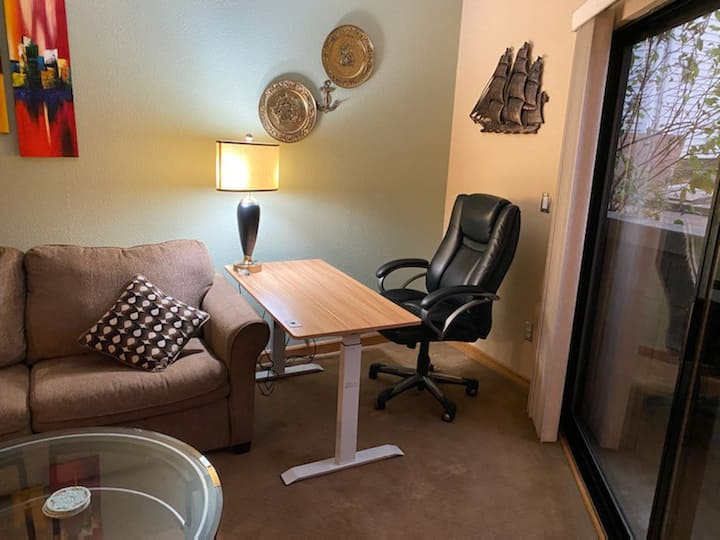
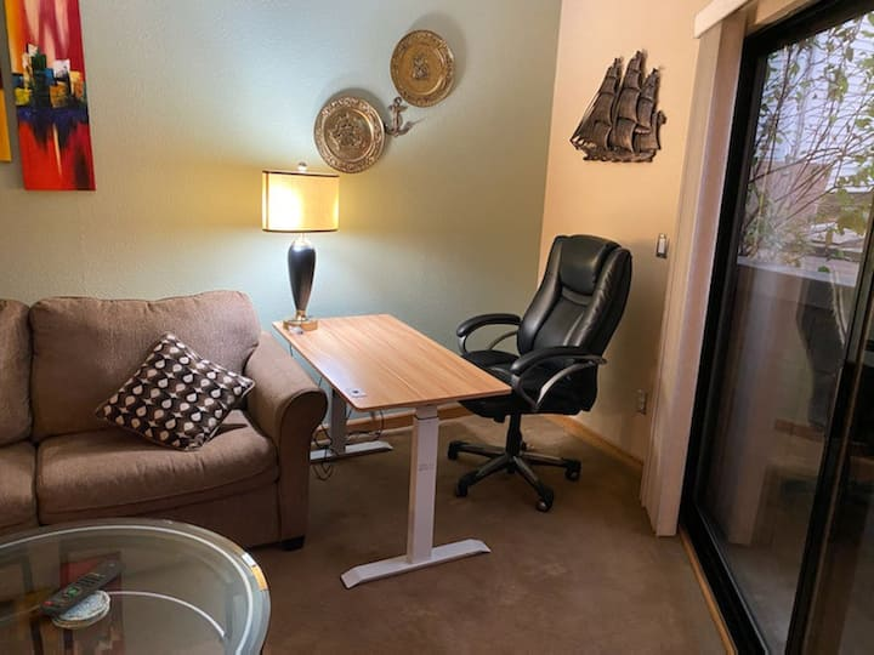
+ remote control (85, 585)
